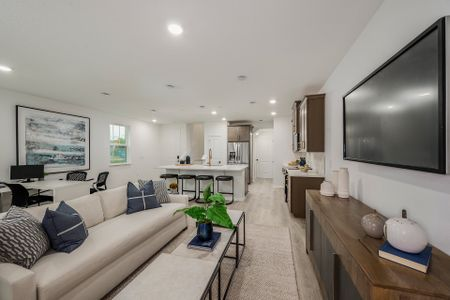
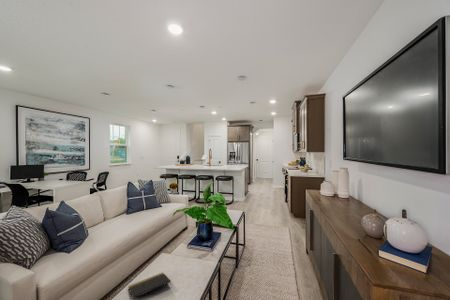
+ notepad (149, 284)
